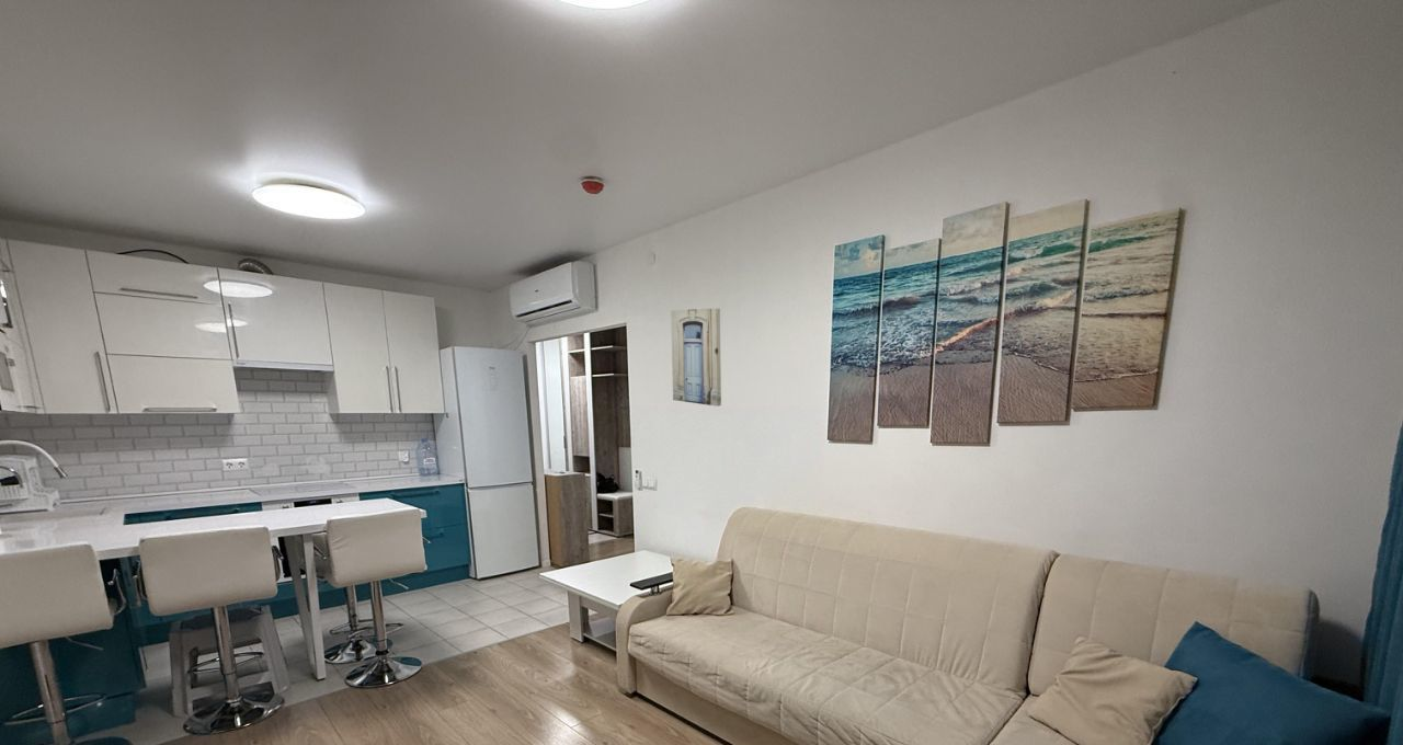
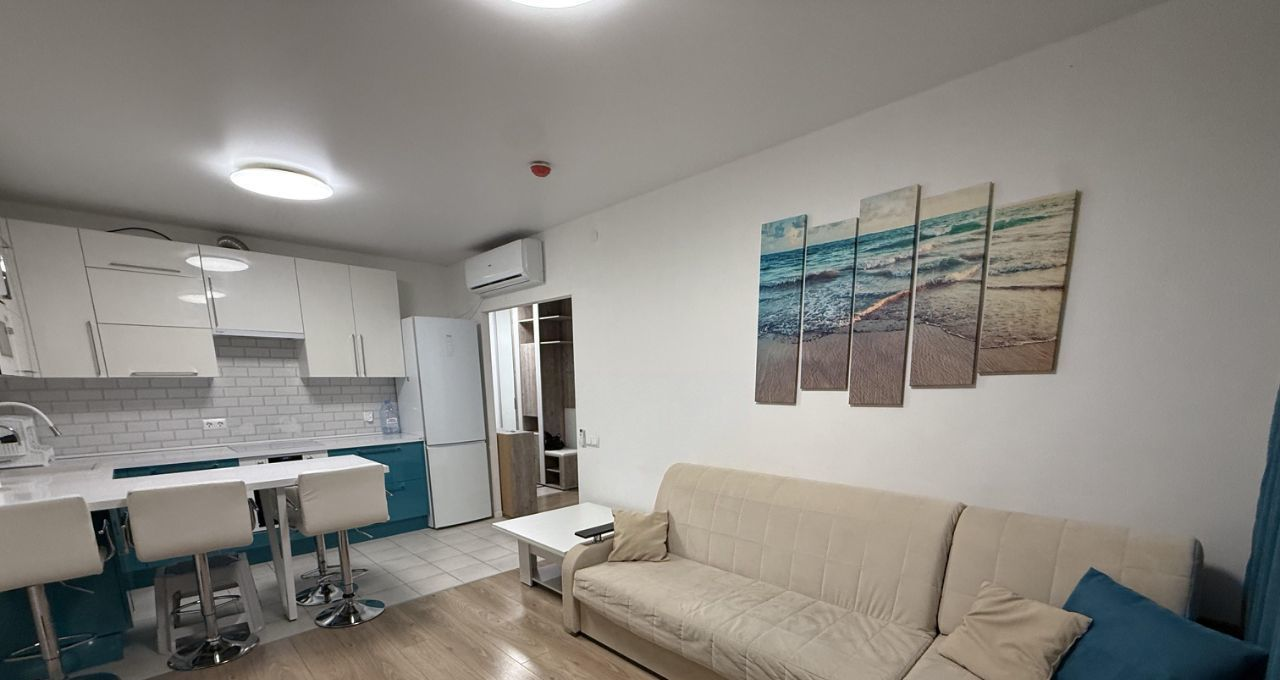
- wall art (695, 356)
